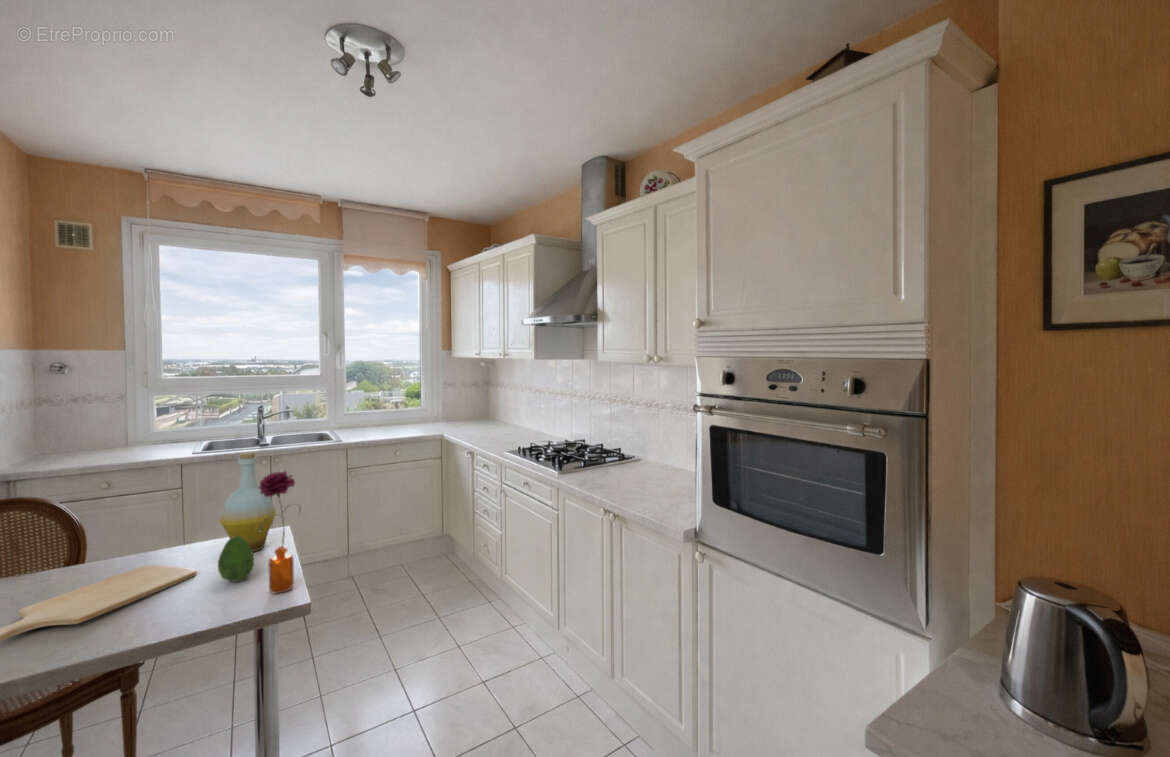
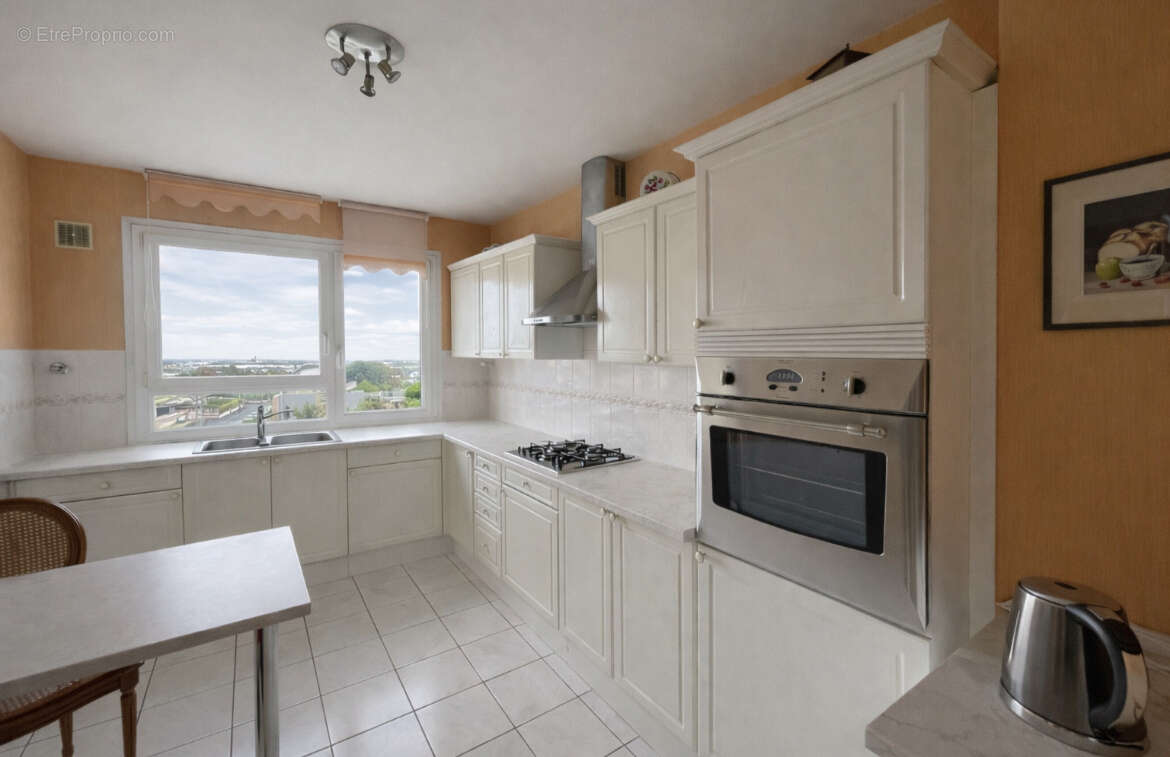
- fruit (235, 559)
- bottle (248, 501)
- flower (283, 530)
- chopping board (88, 601)
